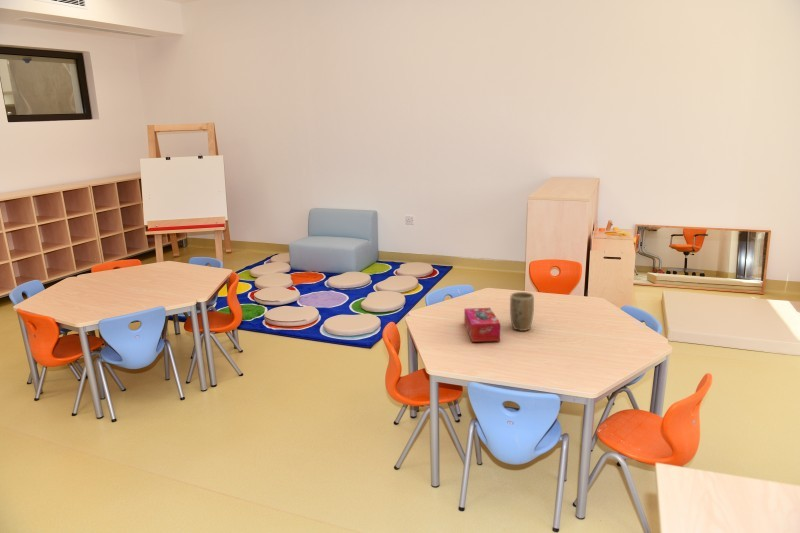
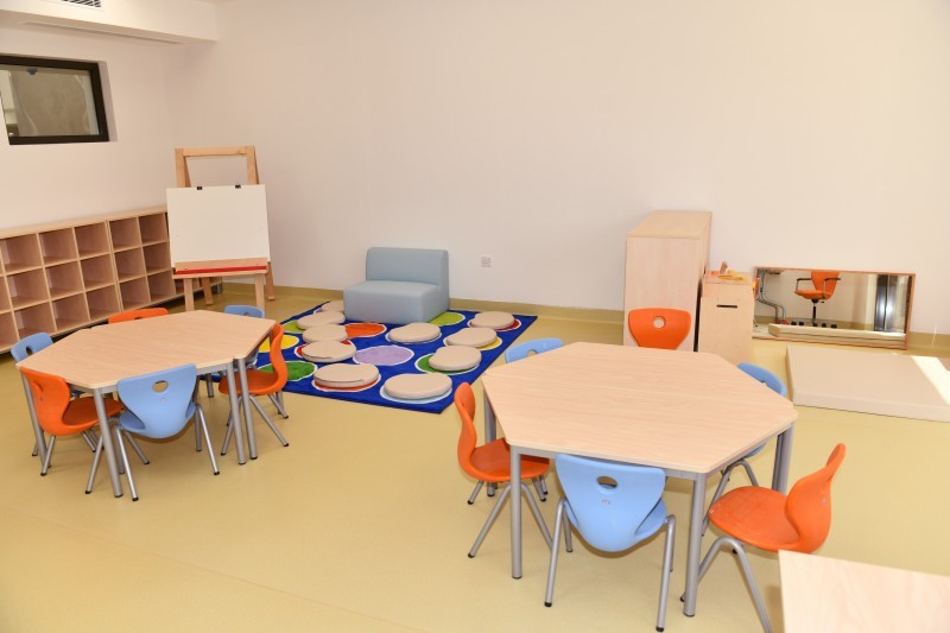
- plant pot (521, 311)
- tissue box (481, 324)
